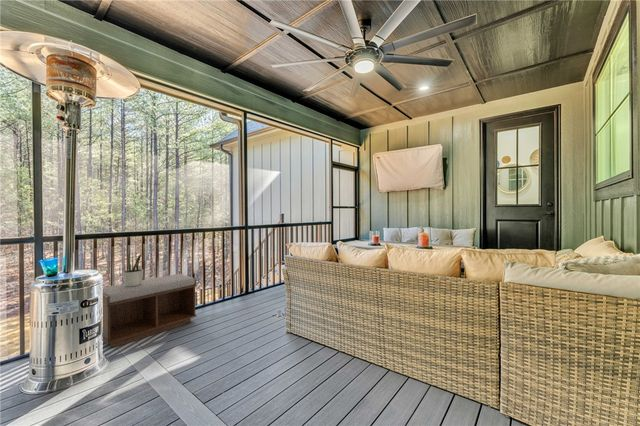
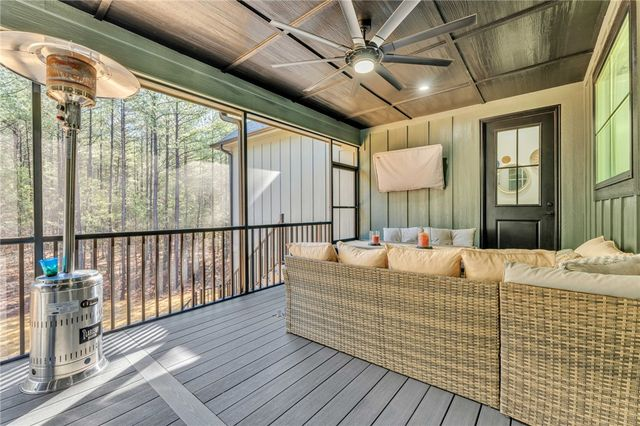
- potted plant (132, 265)
- bench (149, 305)
